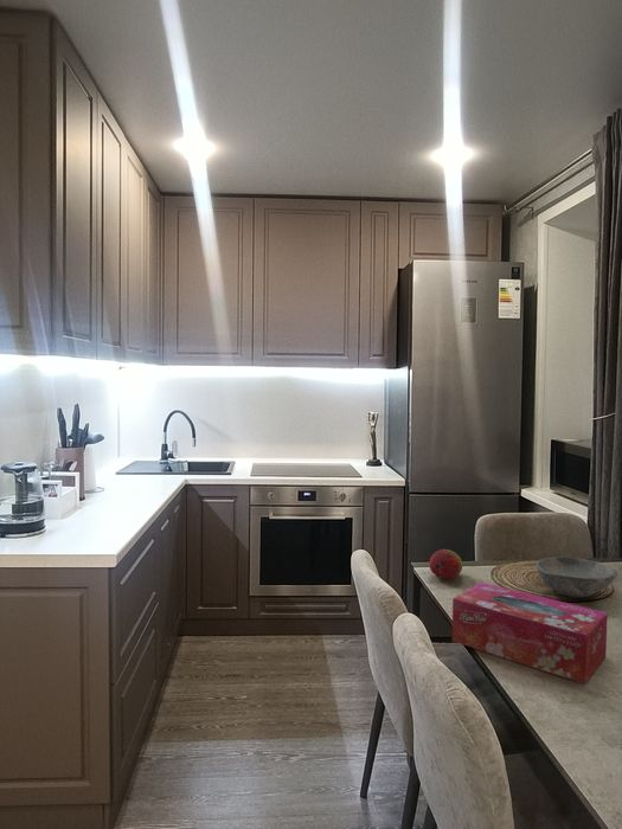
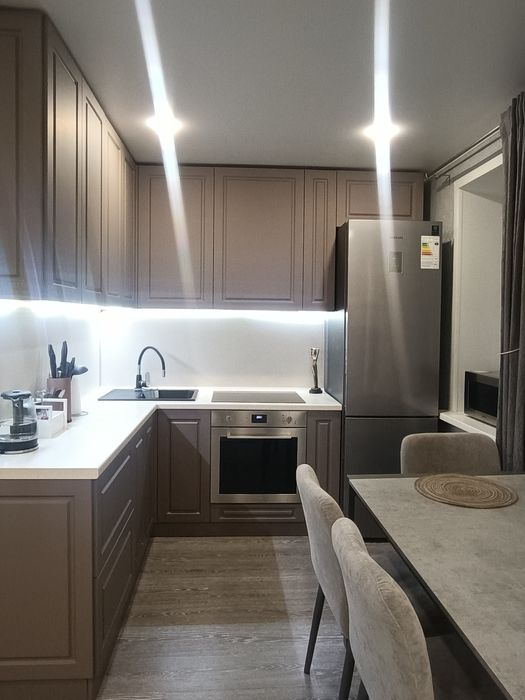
- bowl (573, 579)
- tissue box (527, 626)
- fruit (445, 563)
